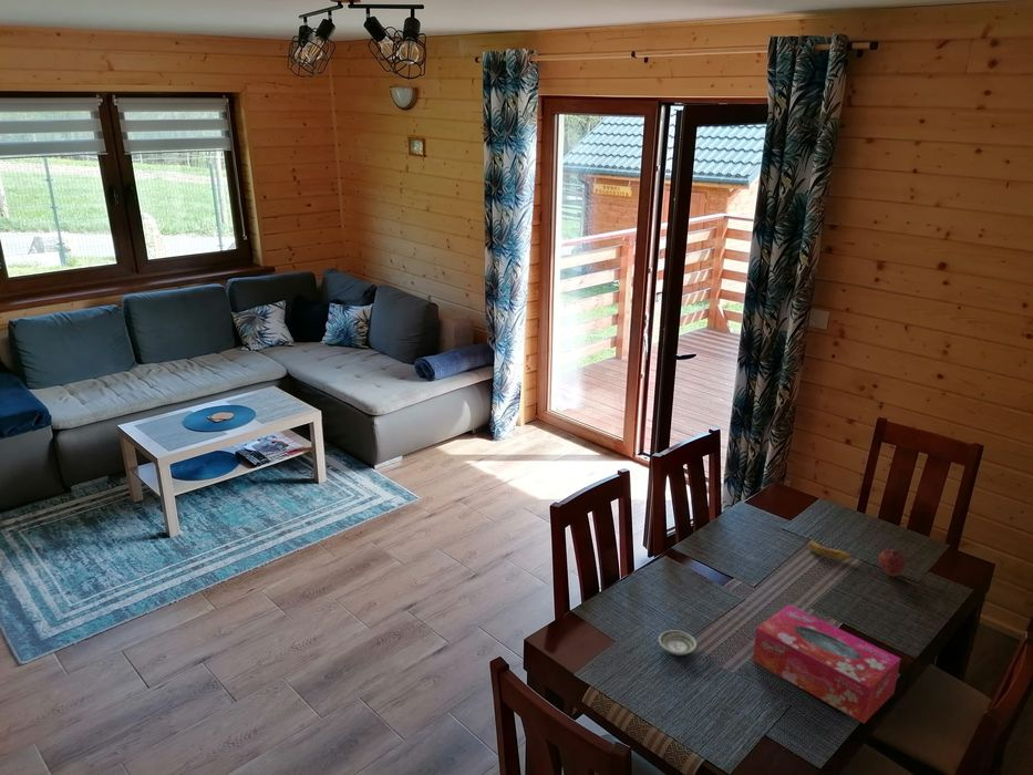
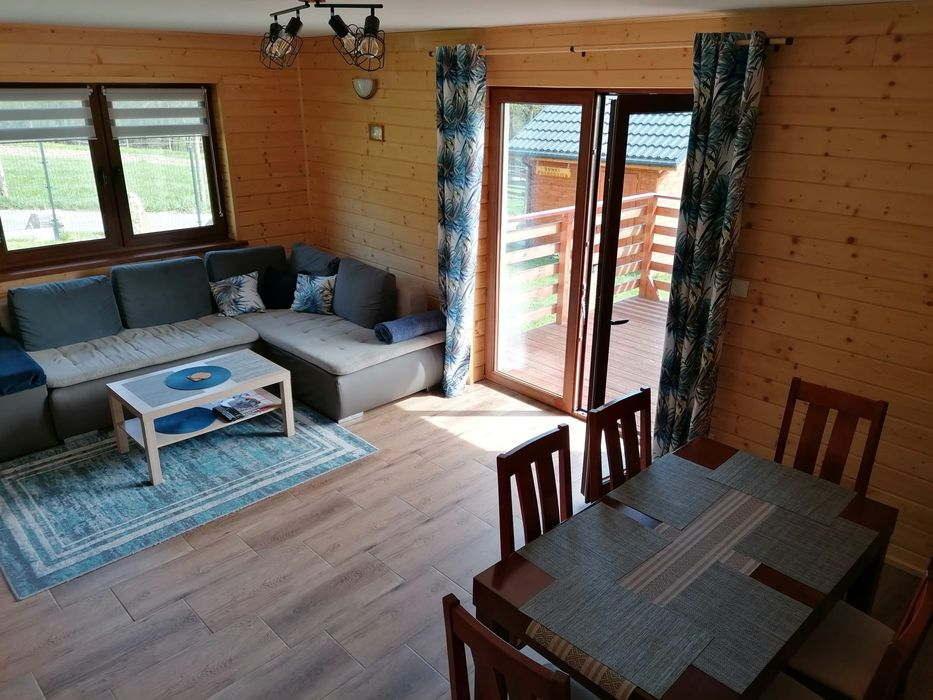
- banana (829, 549)
- fruit (891, 562)
- tissue box (824, 659)
- saucer (676, 644)
